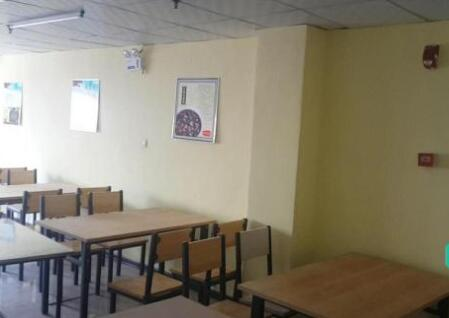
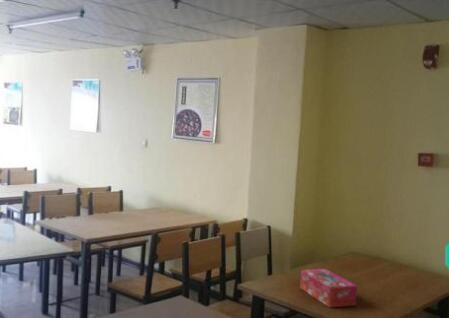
+ tissue box (327, 286)
